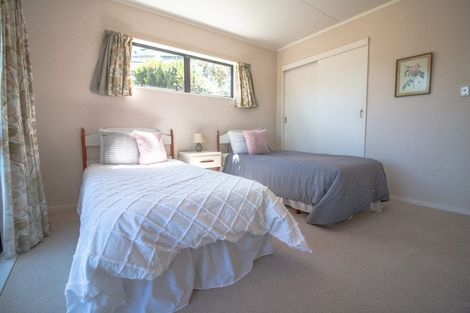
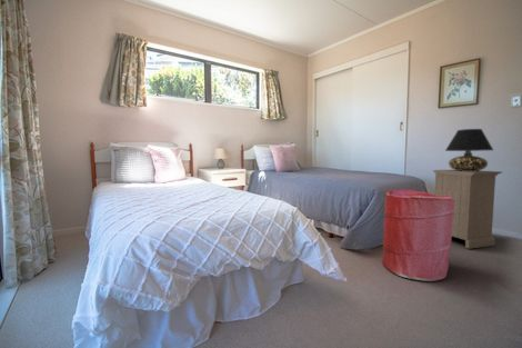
+ laundry hamper (415, 229)
+ nightstand (463, 206)
+ table lamp (468, 150)
